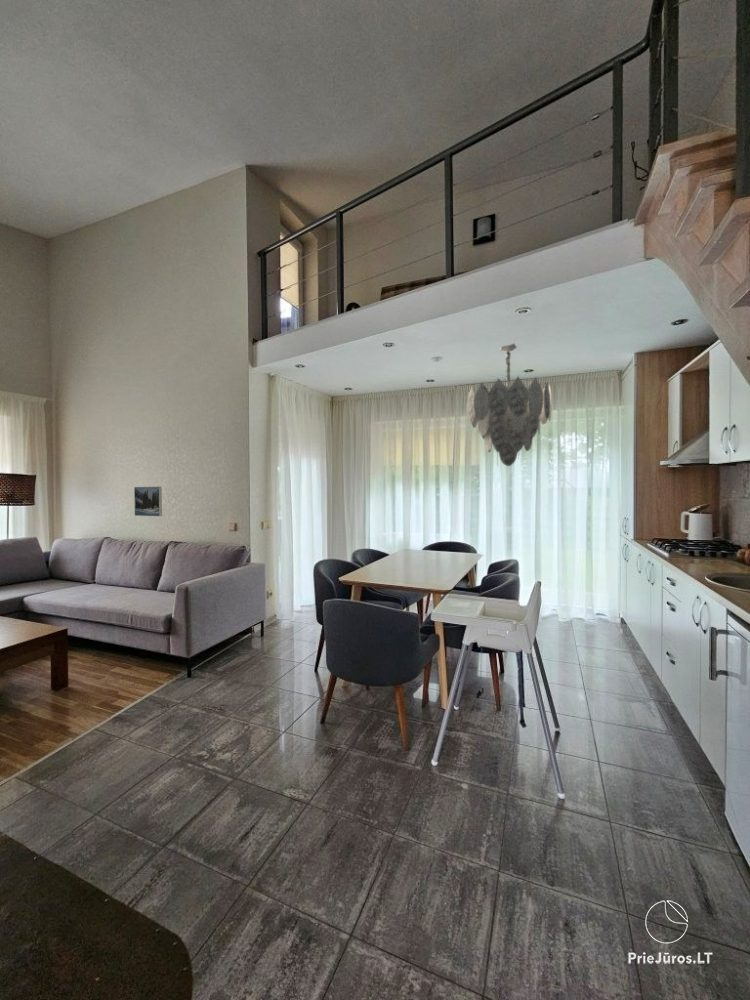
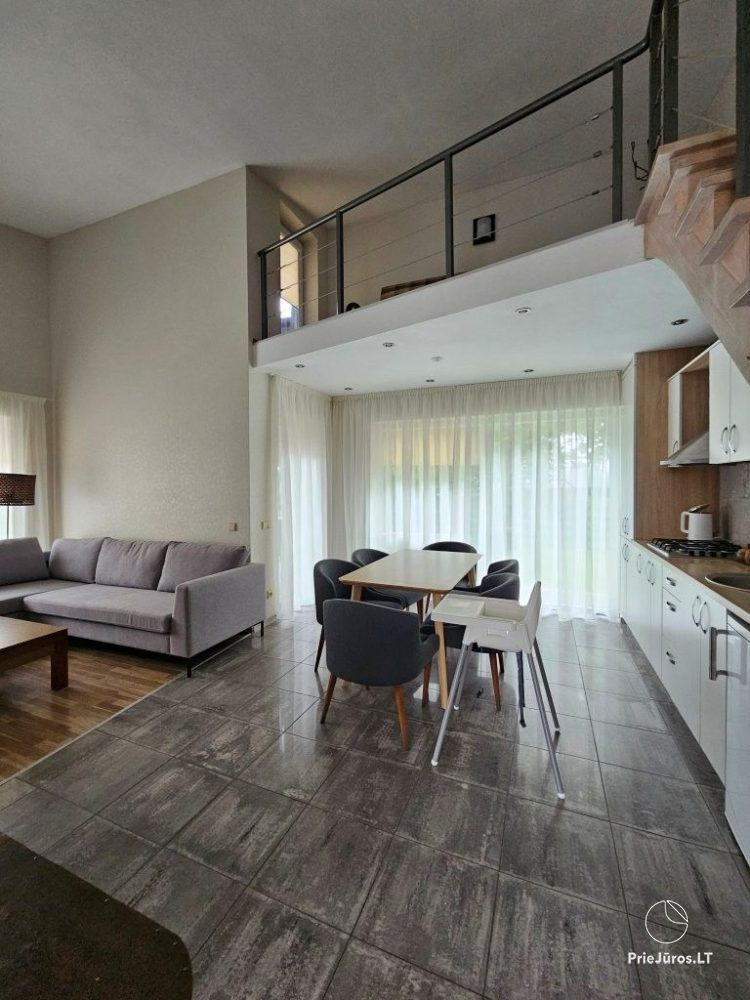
- chandelier (508, 406)
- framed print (147, 501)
